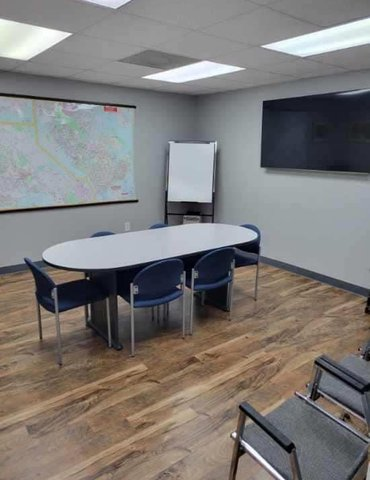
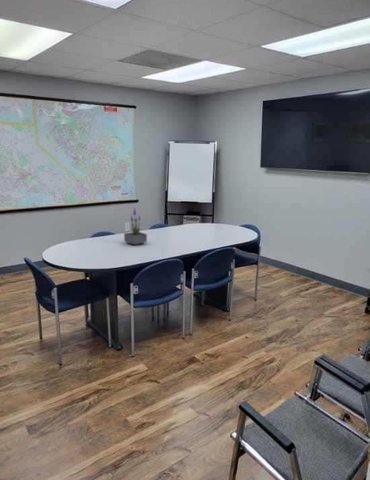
+ potted plant (135, 224)
